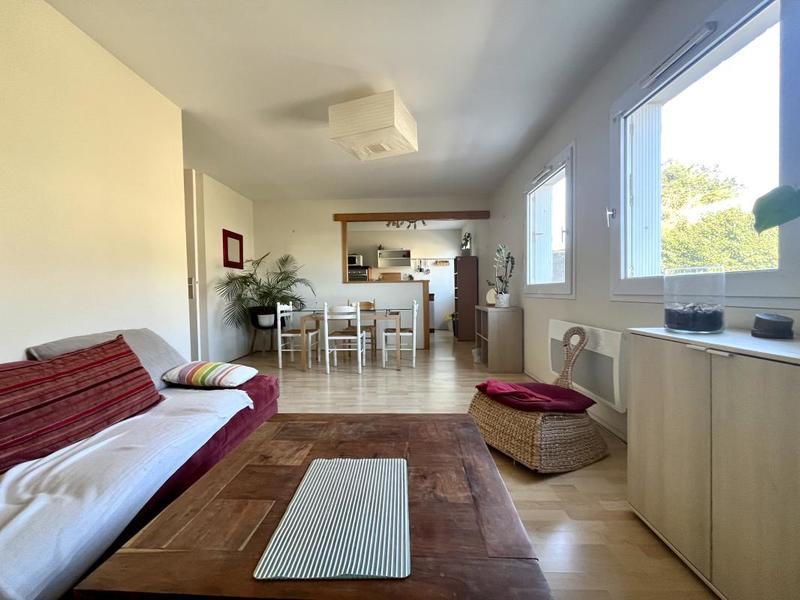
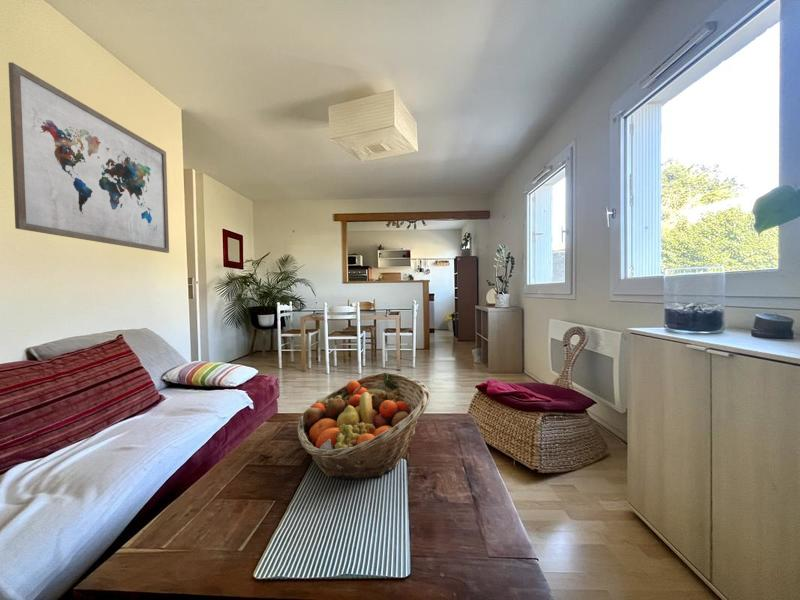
+ fruit basket (362, 418)
+ wall art (108, 181)
